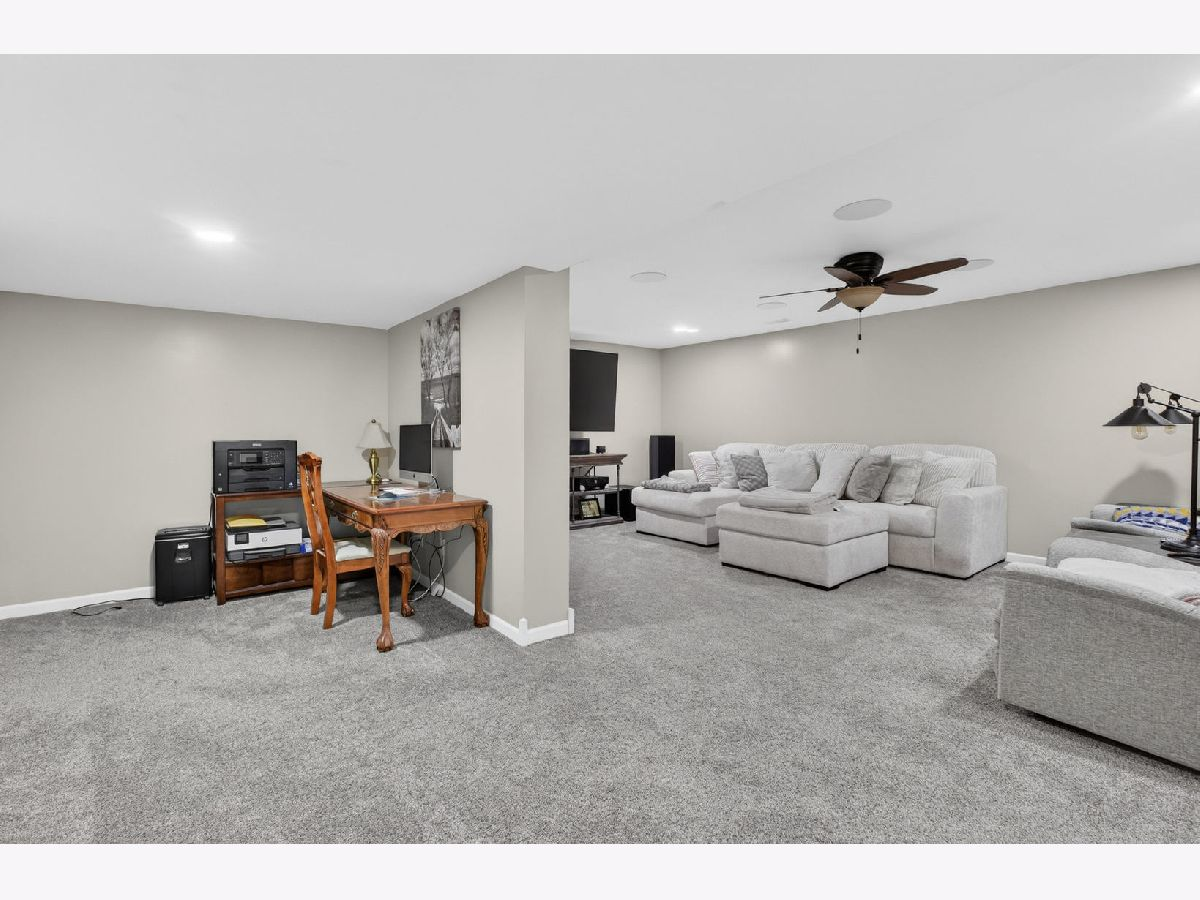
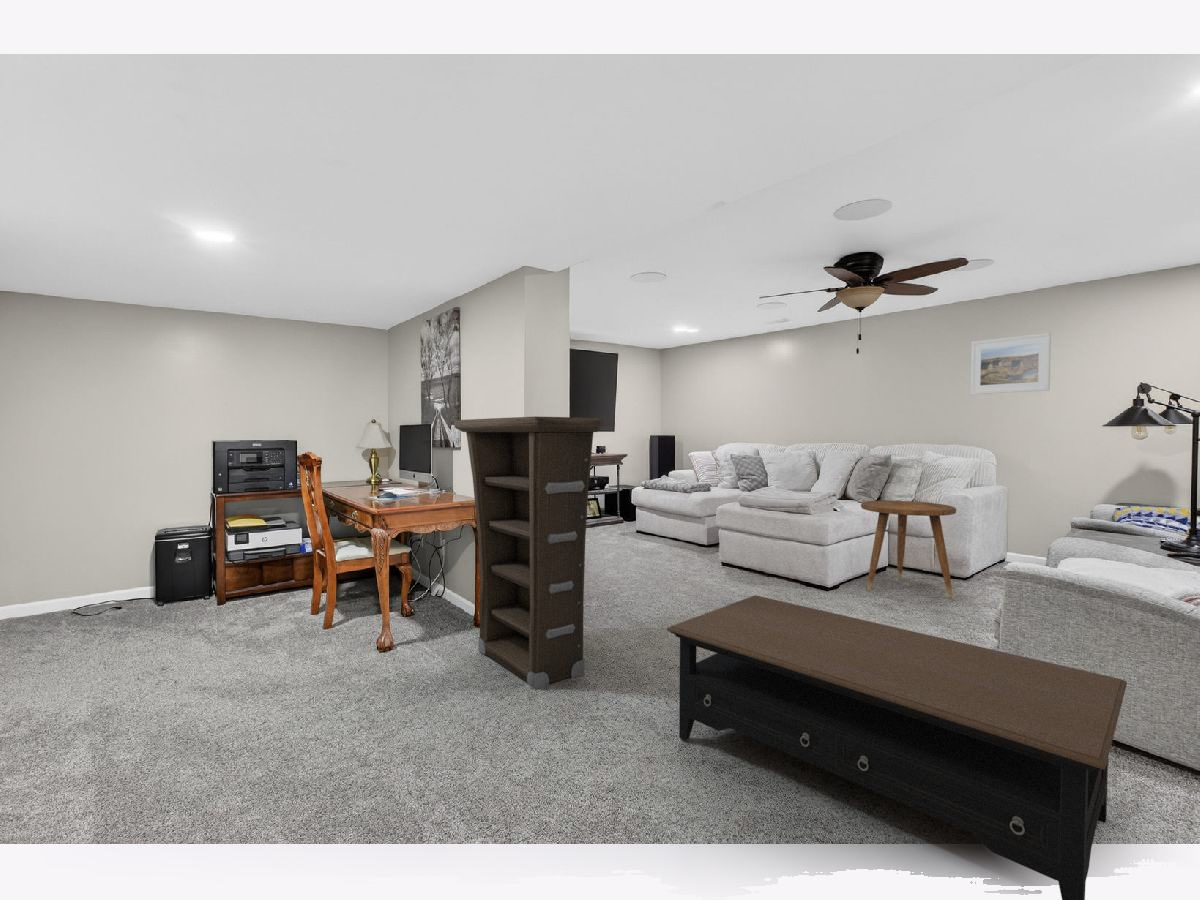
+ side table (904, 547)
+ cabinet (522, 542)
+ coffee table (868, 711)
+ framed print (1008, 365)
